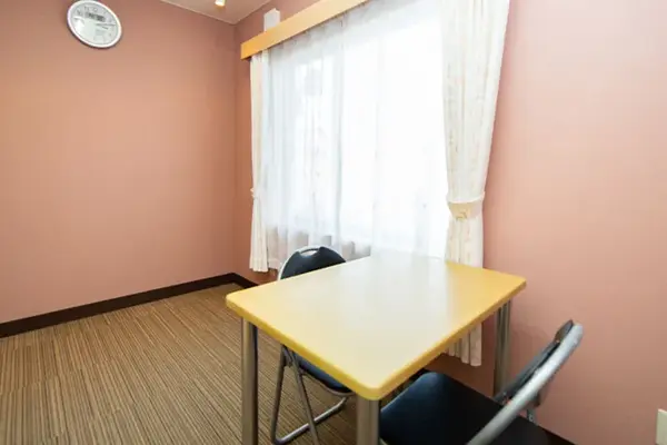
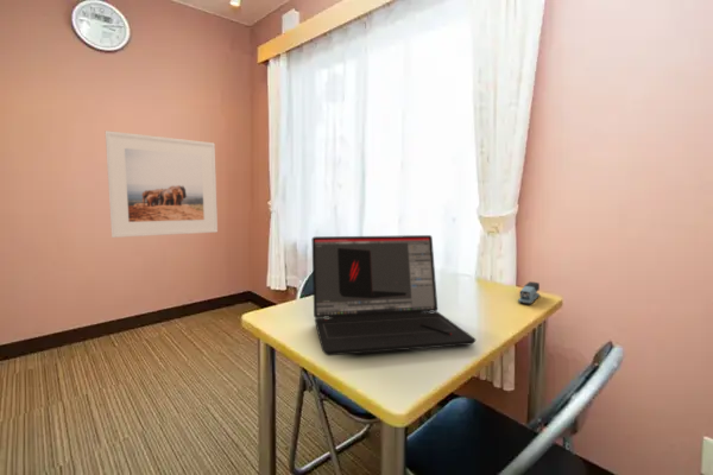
+ laptop (386, 285)
+ stapler (529, 291)
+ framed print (166, 186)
